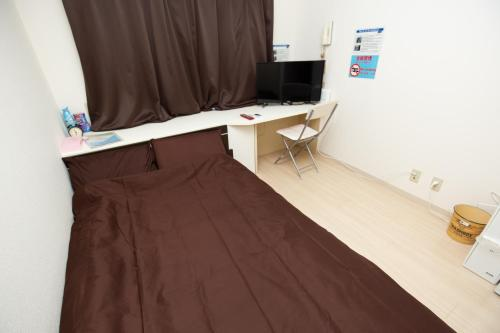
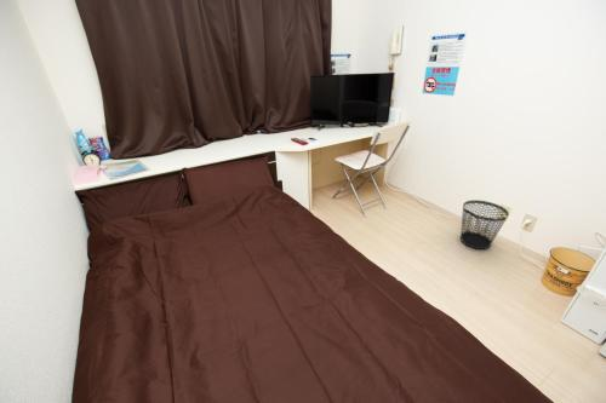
+ wastebasket (479, 225)
